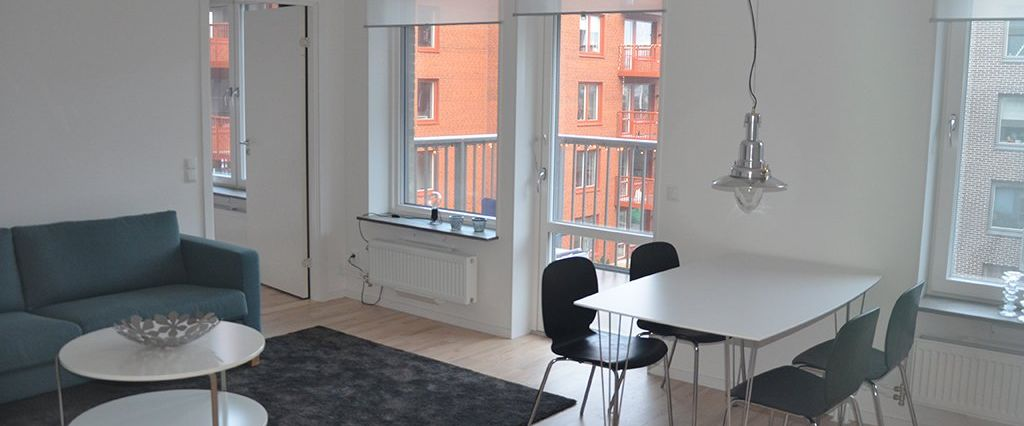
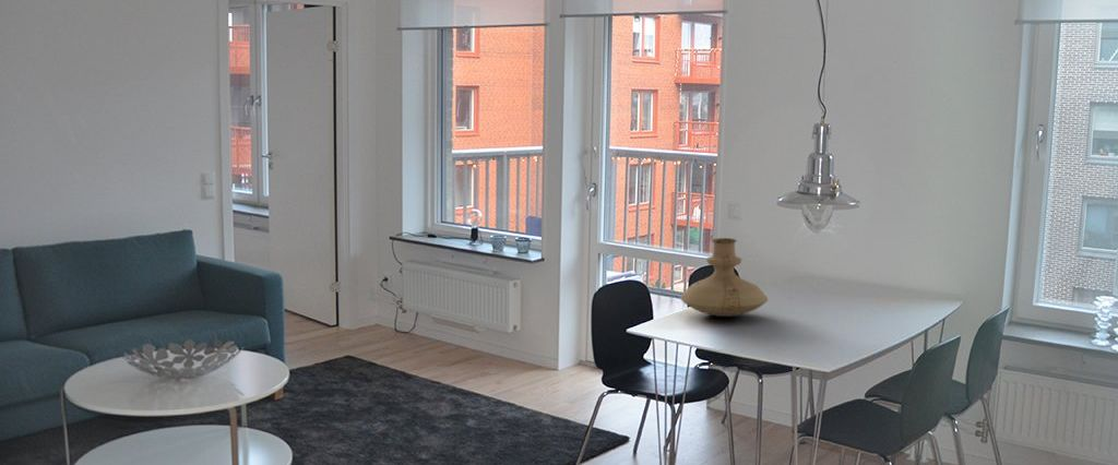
+ vase (724, 277)
